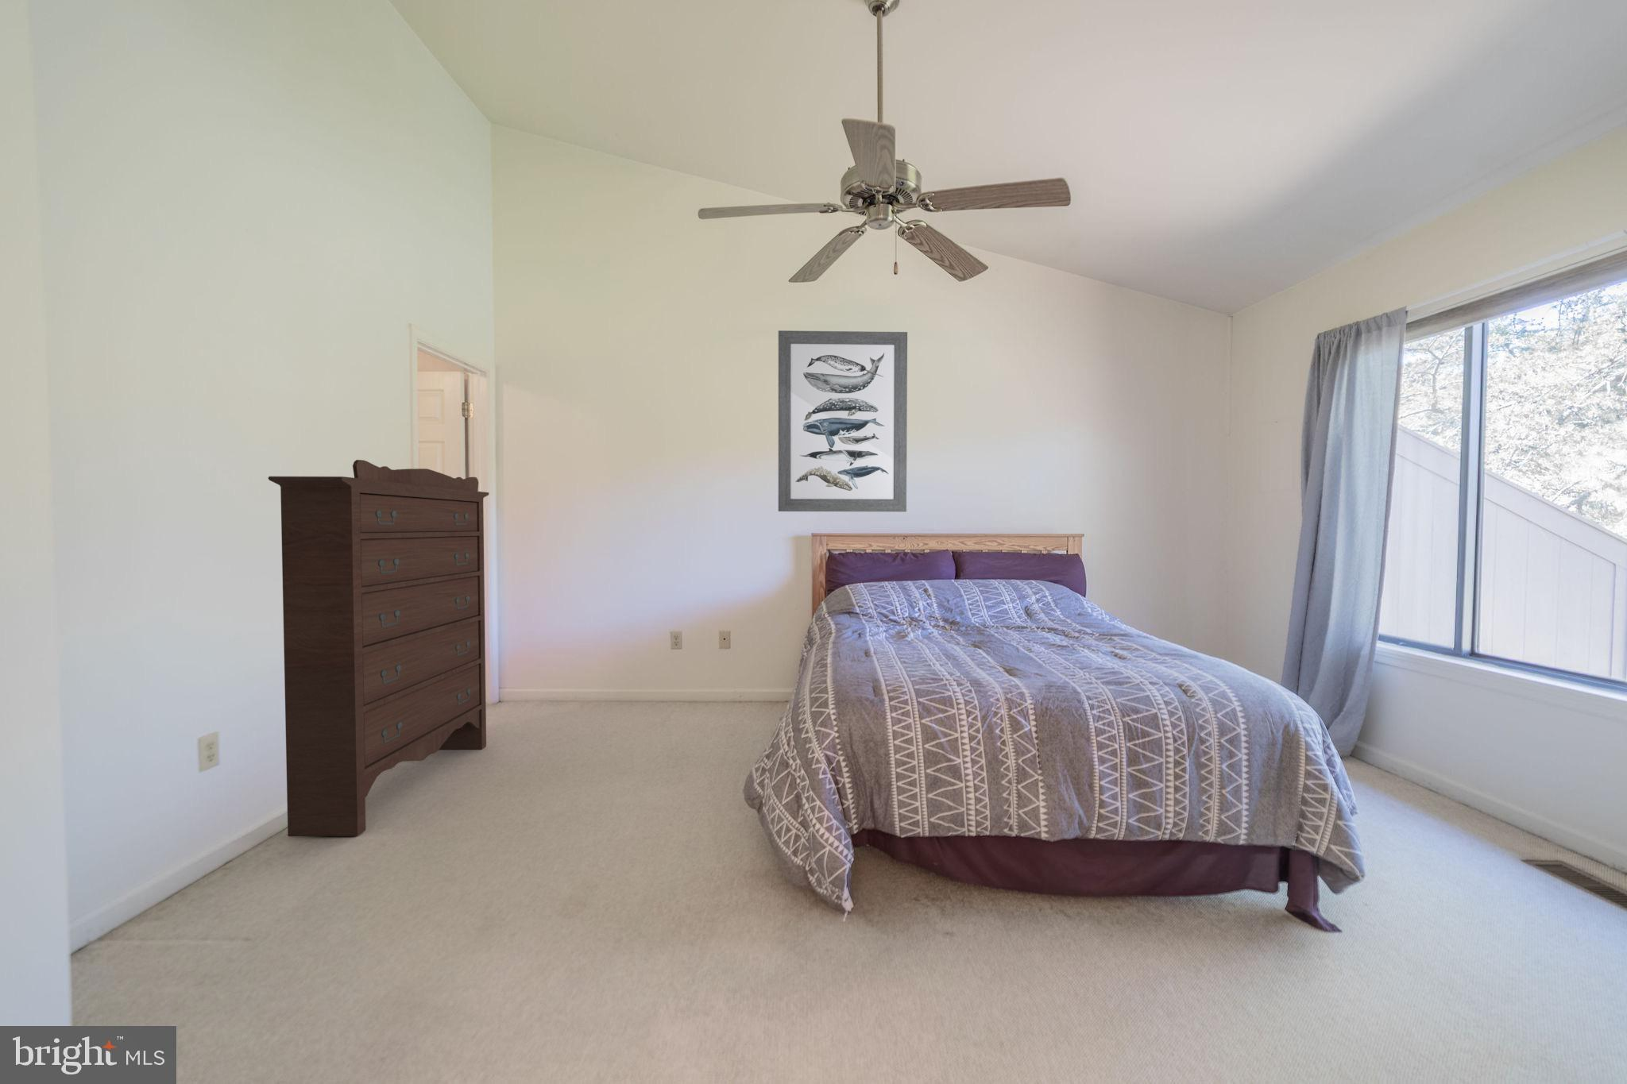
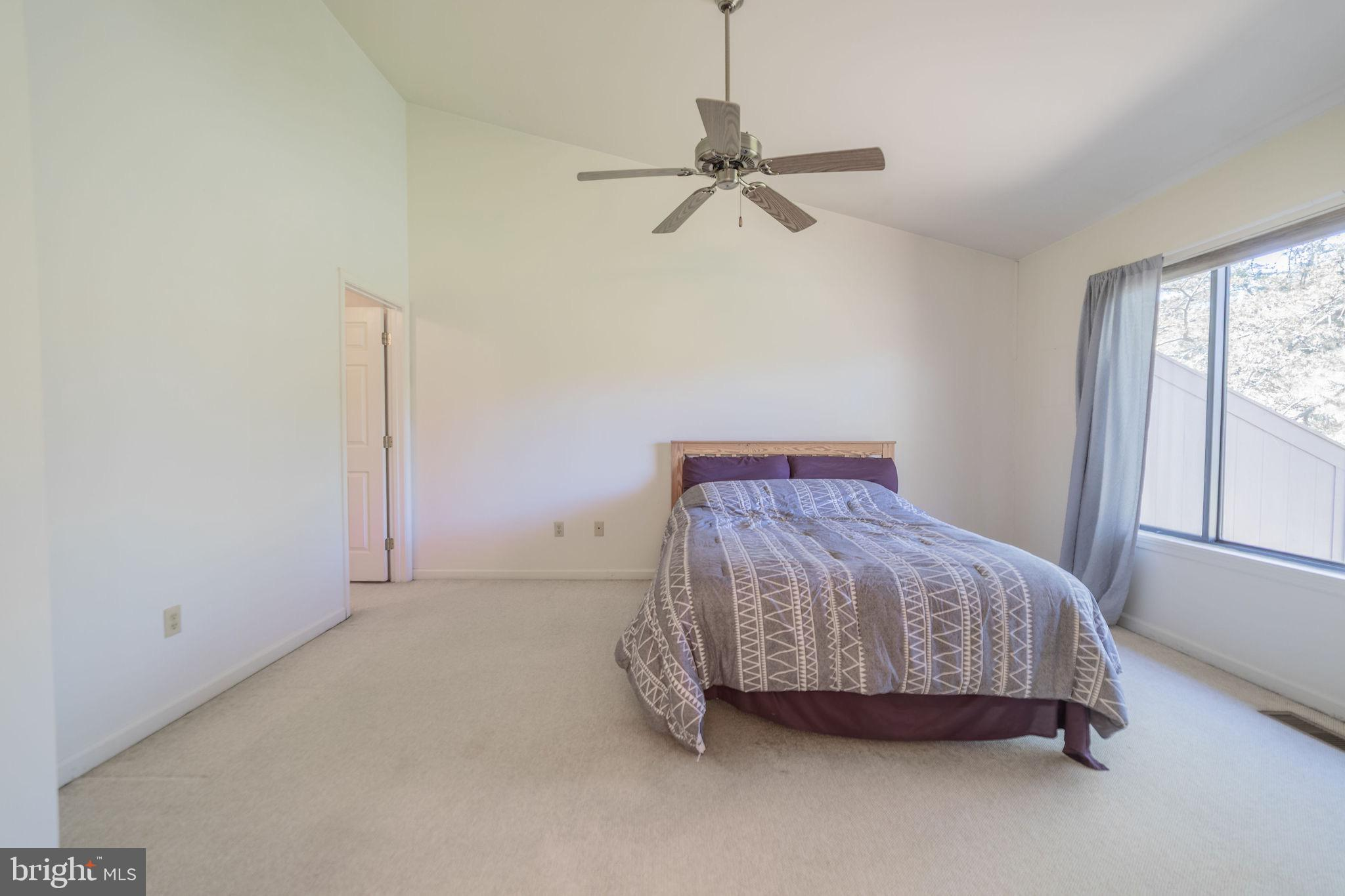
- dresser (402, 628)
- wall art (842, 422)
